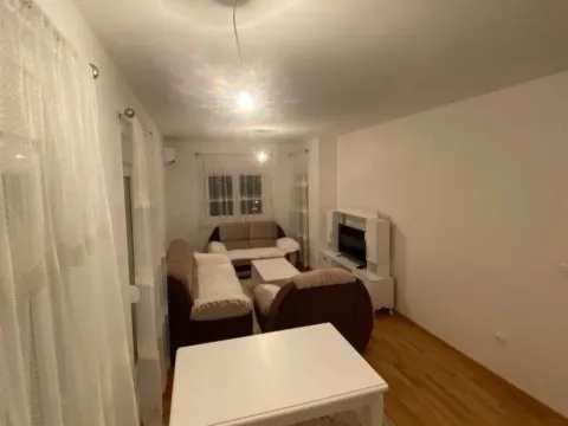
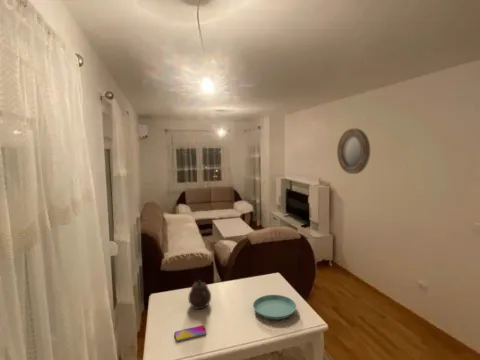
+ teapot (200, 293)
+ smartphone (190, 333)
+ saucer (274, 307)
+ home mirror (352, 151)
